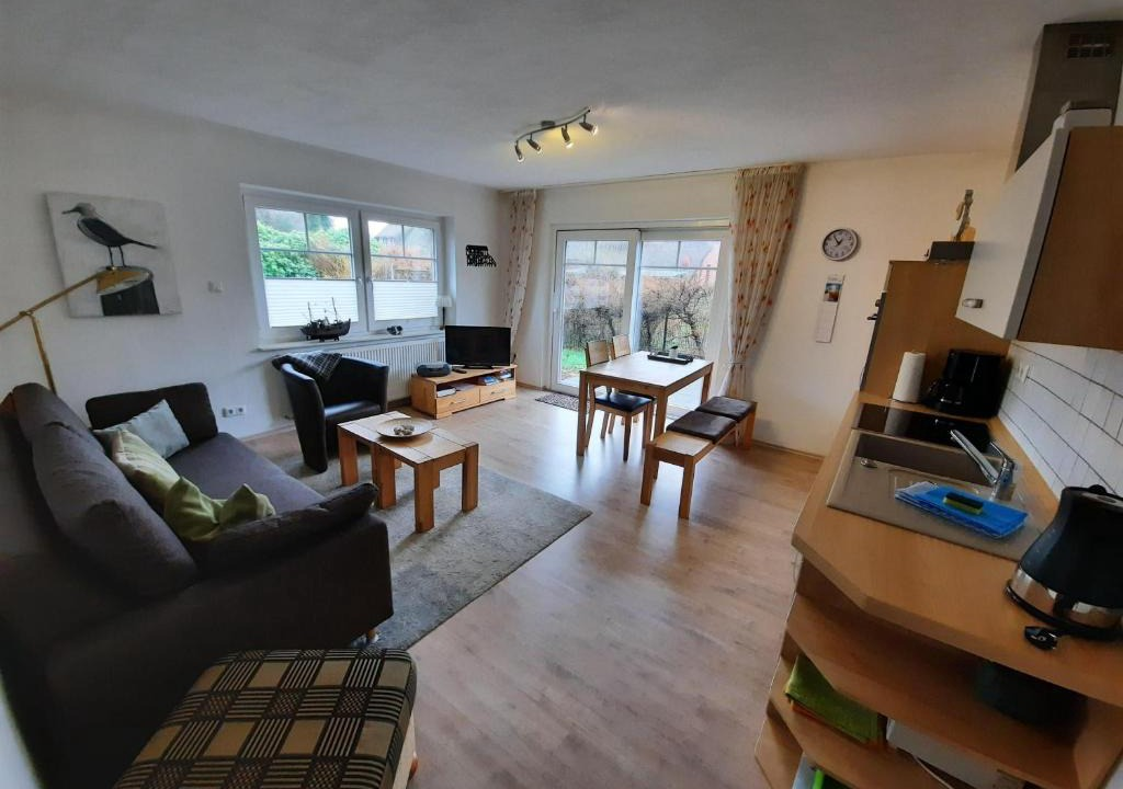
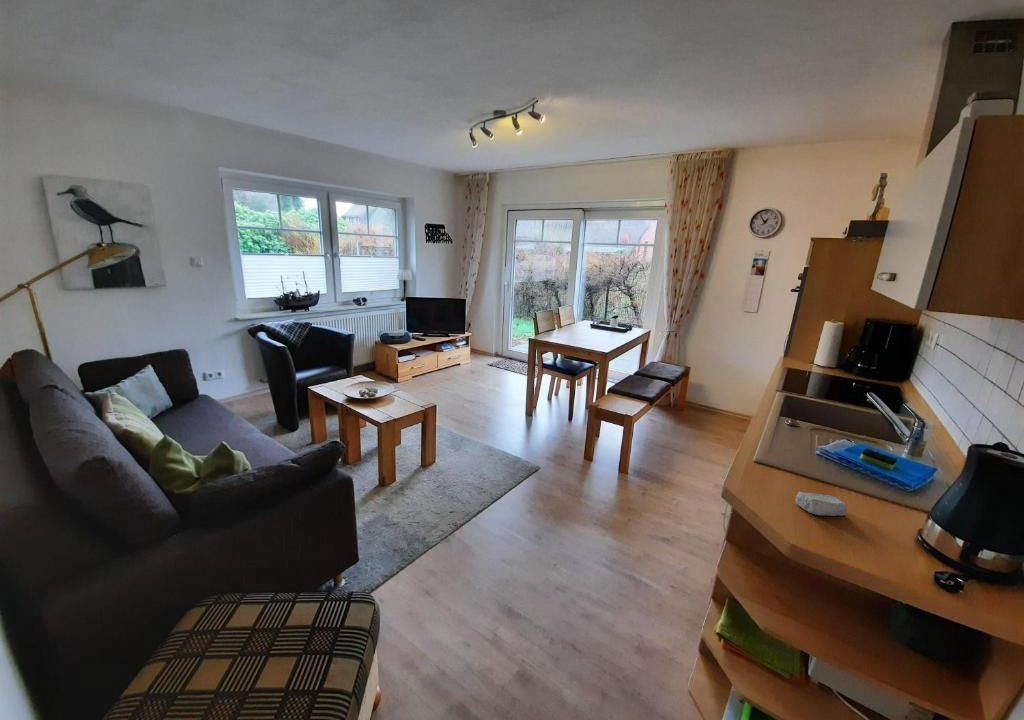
+ soap bar (823, 502)
